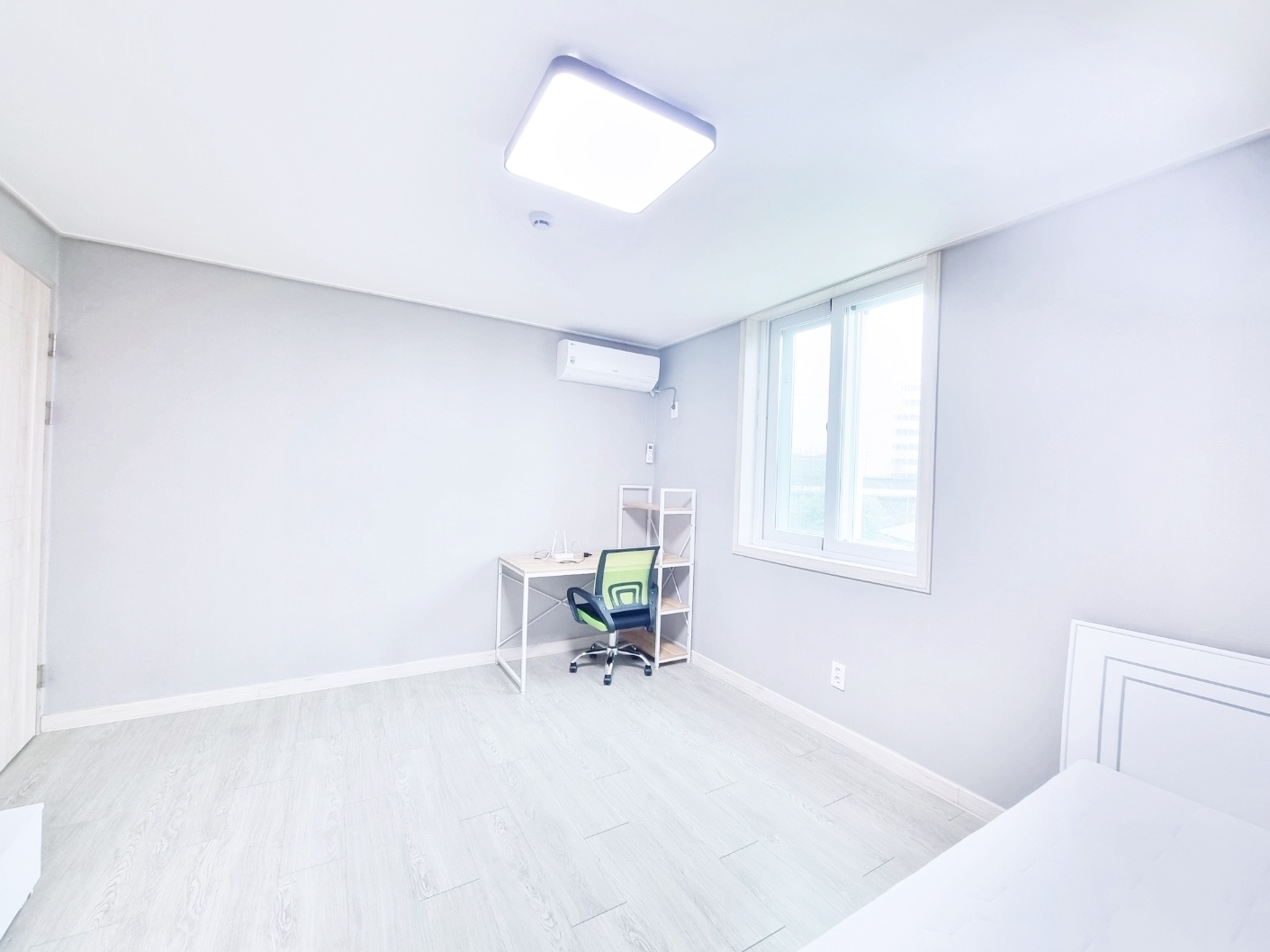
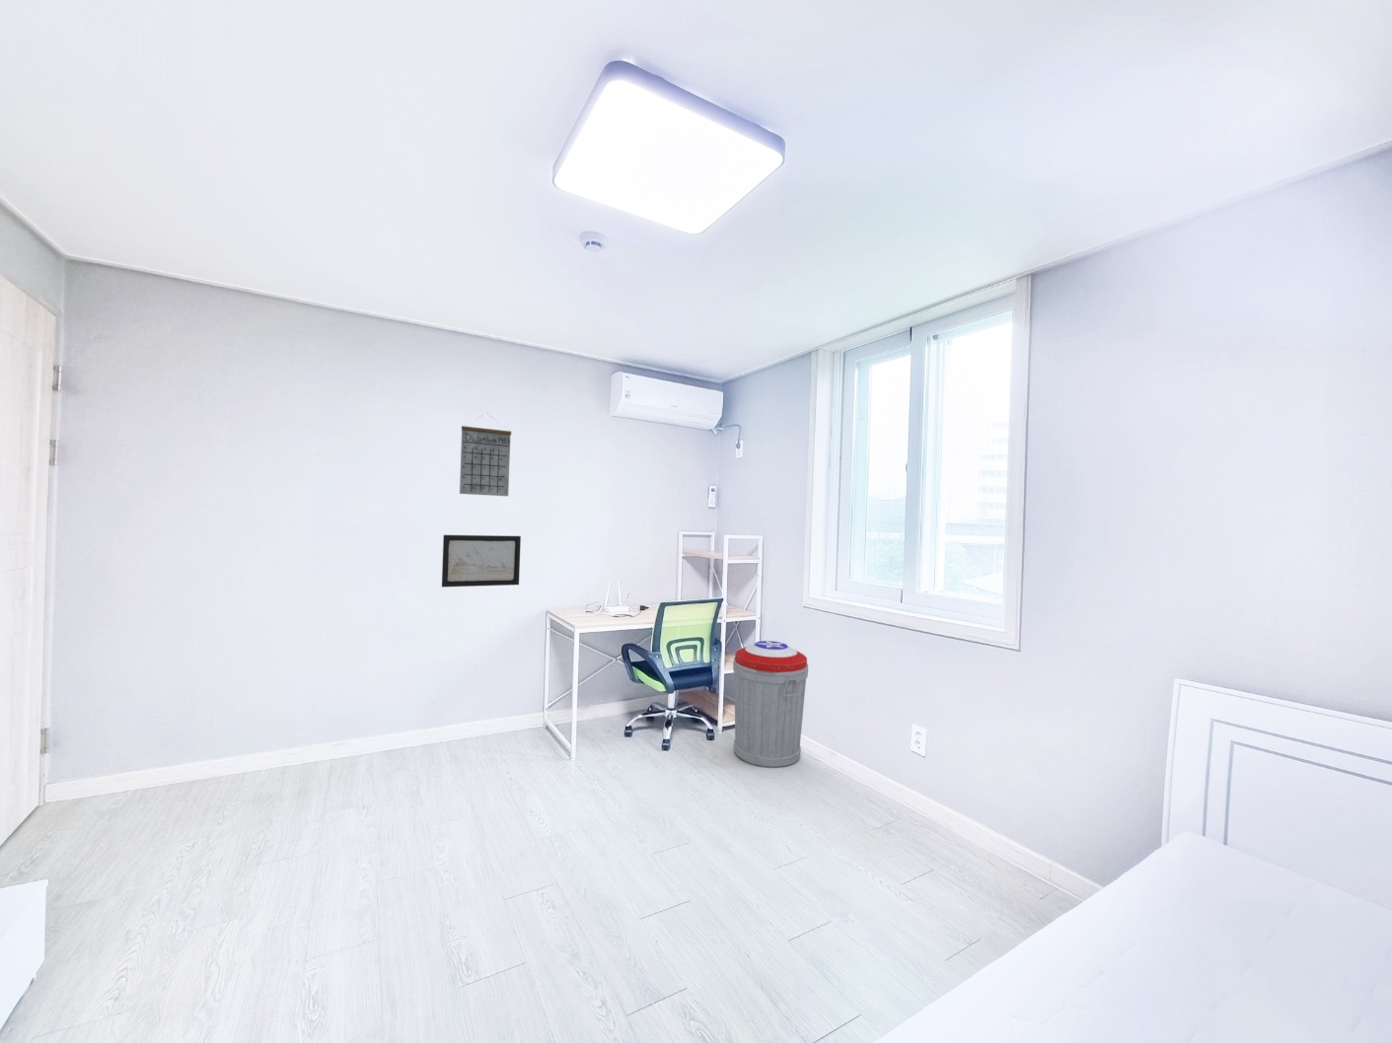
+ wall art (482, 560)
+ calendar (486, 454)
+ trash can (768, 698)
